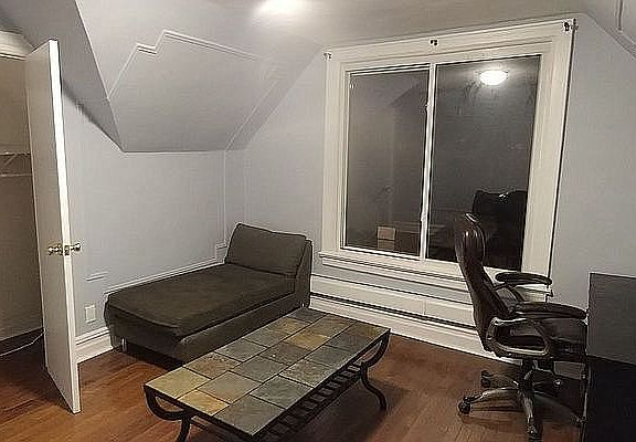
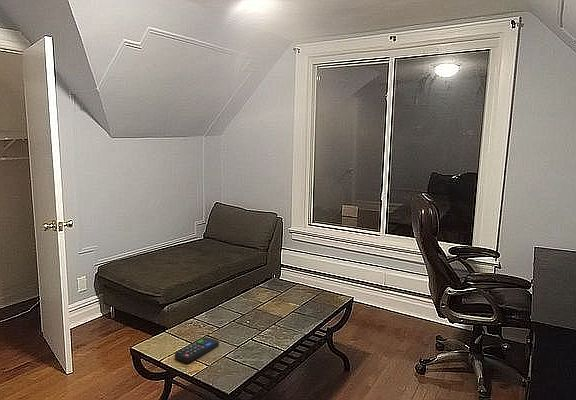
+ remote control (197, 348)
